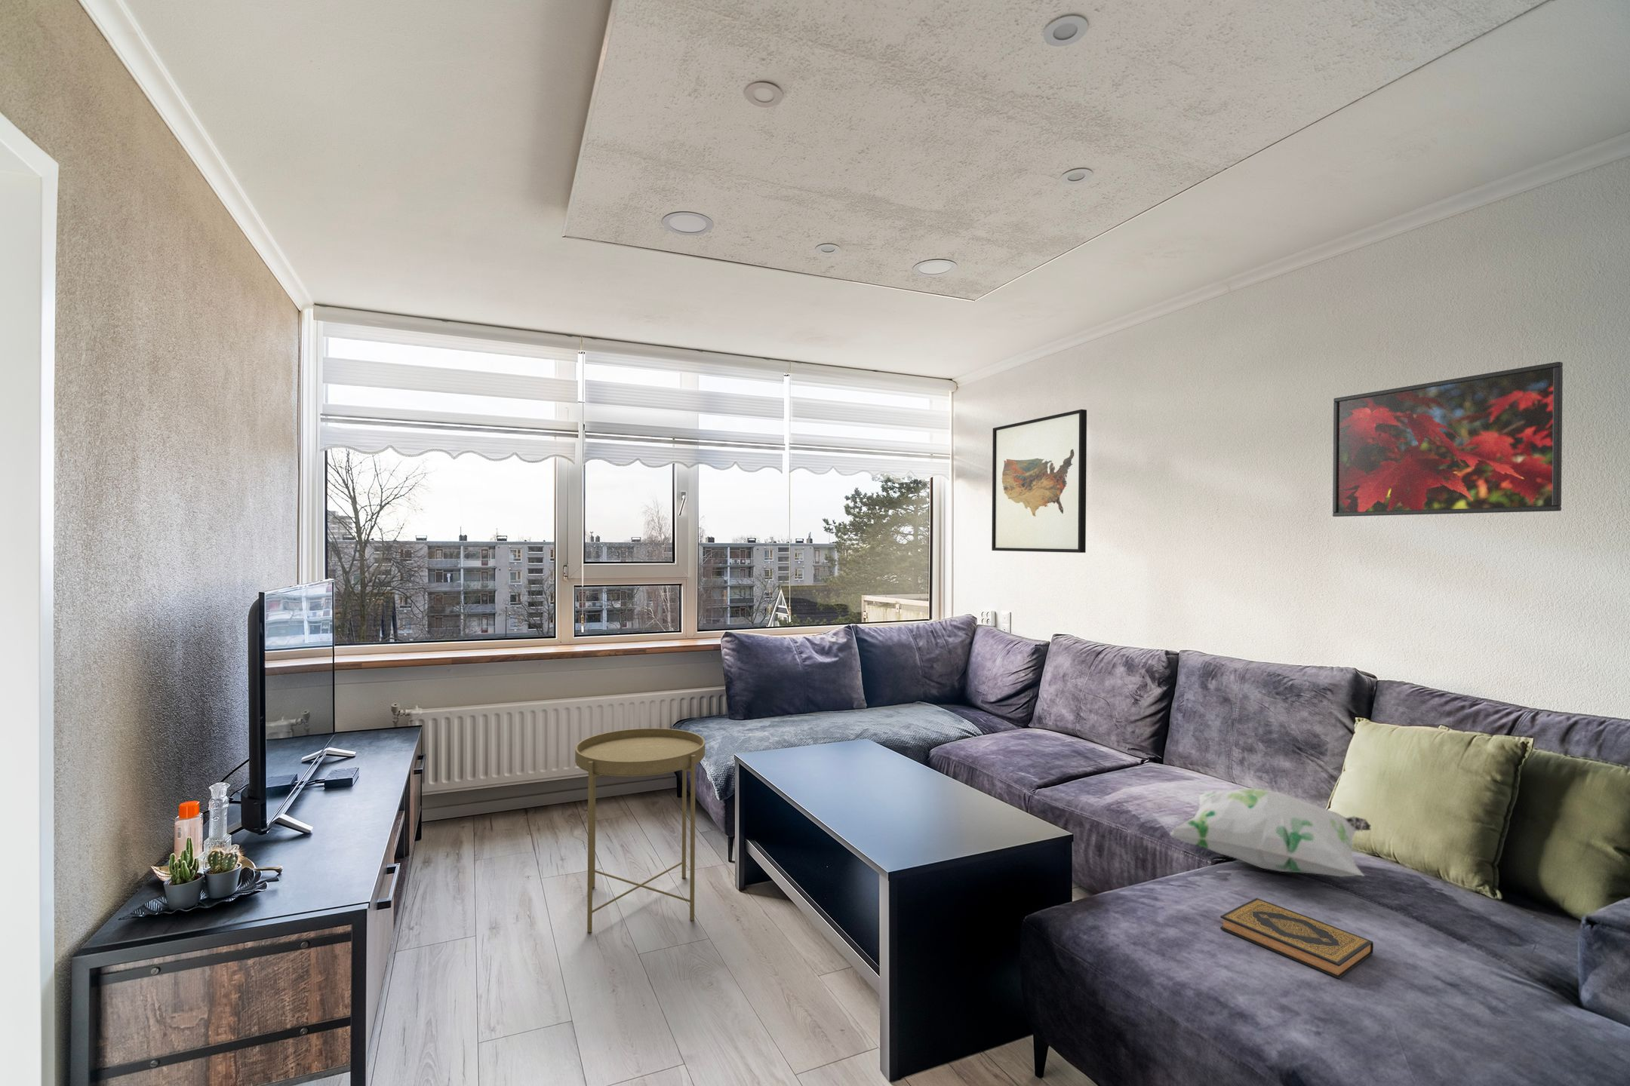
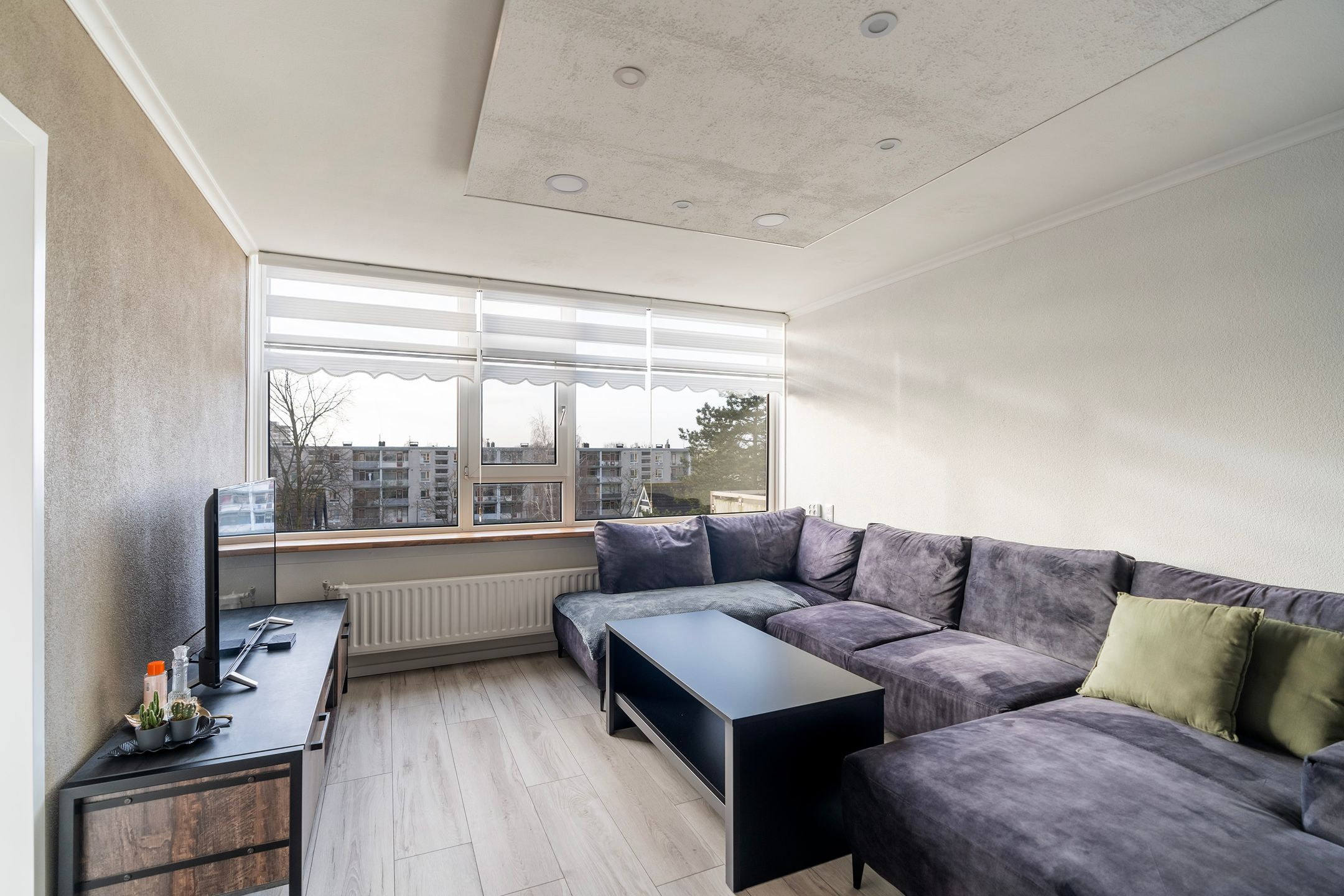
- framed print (1434, 448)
- wall art (1036, 485)
- side table (682, 823)
- hardback book (1294, 934)
- decorative pillow (1271, 829)
